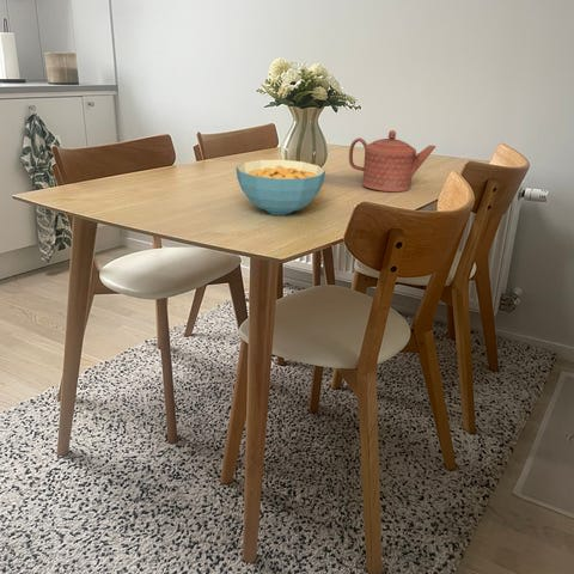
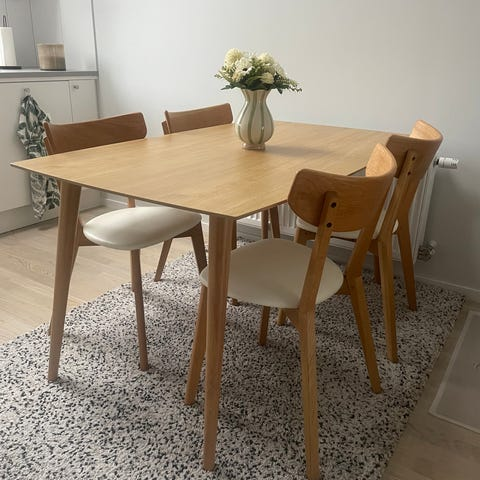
- teapot (390, 159)
- cereal bowl (280, 190)
